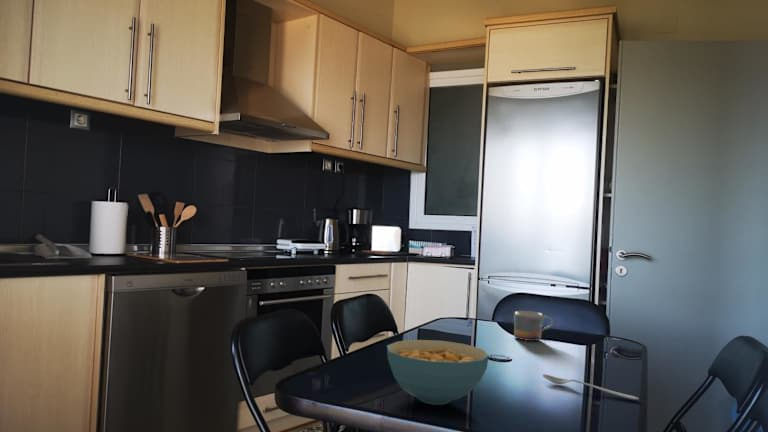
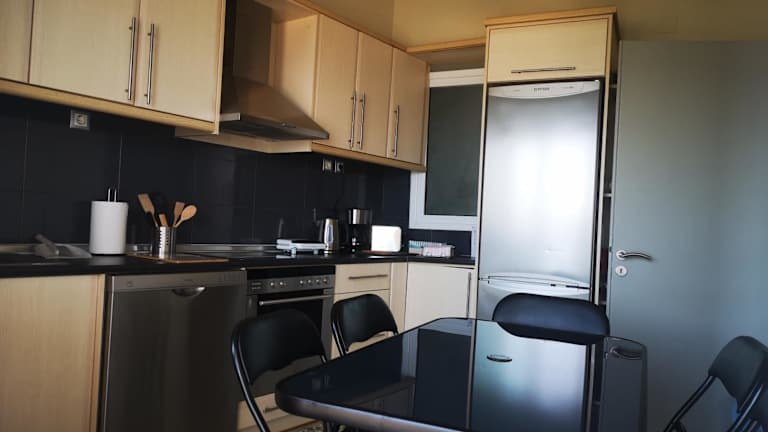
- cereal bowl (435, 375)
- spoon (588, 385)
- mug (533, 326)
